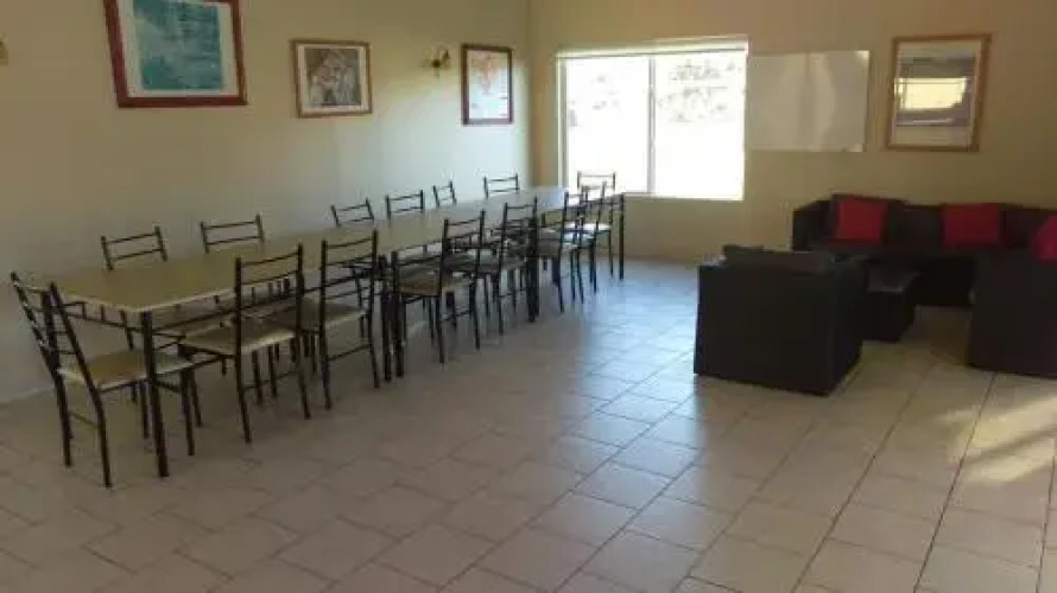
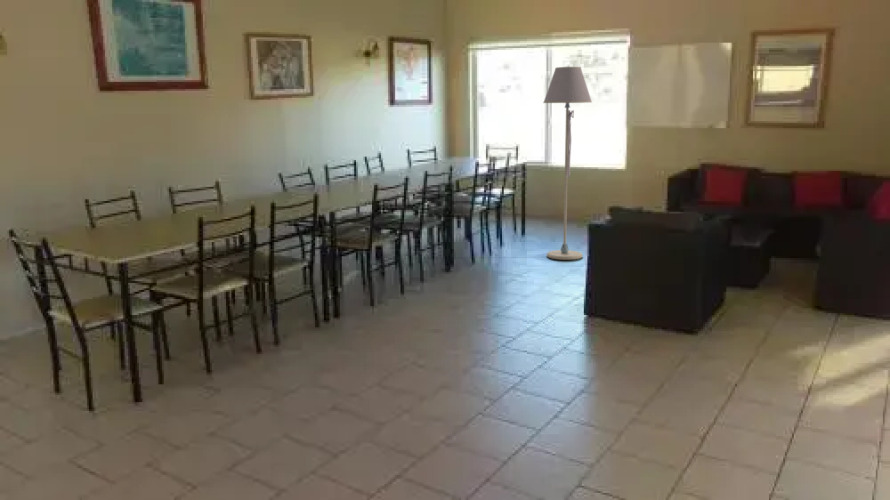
+ floor lamp (566, 164)
